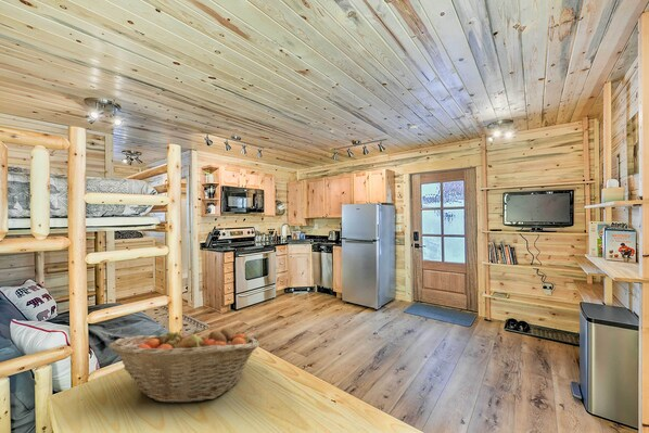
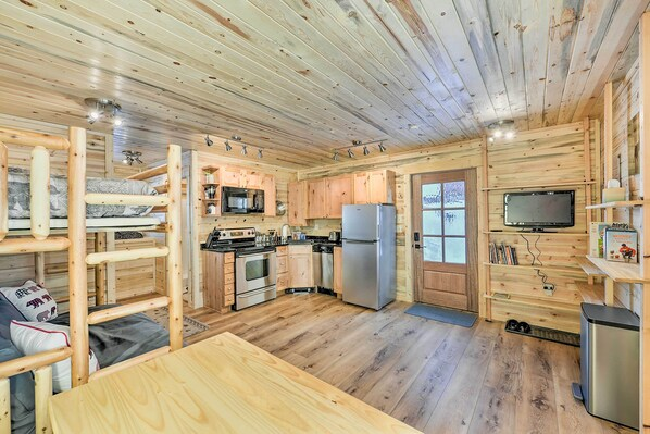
- fruit basket (189, 353)
